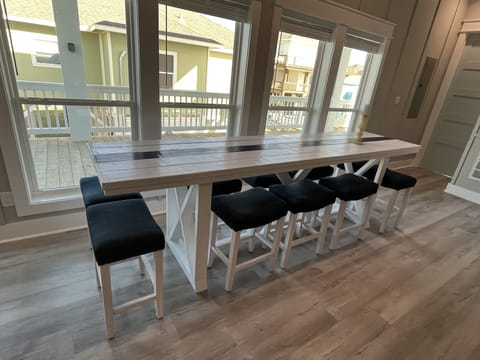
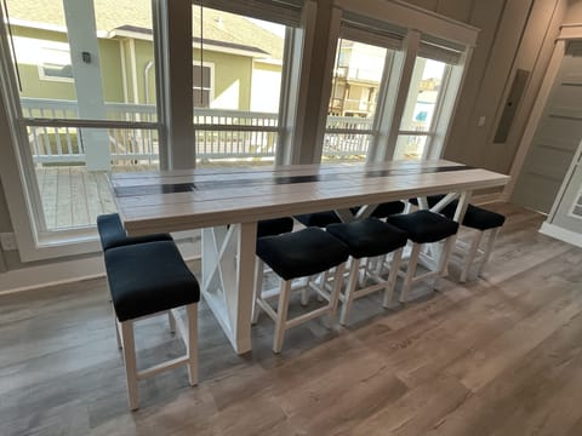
- candle holder (362, 124)
